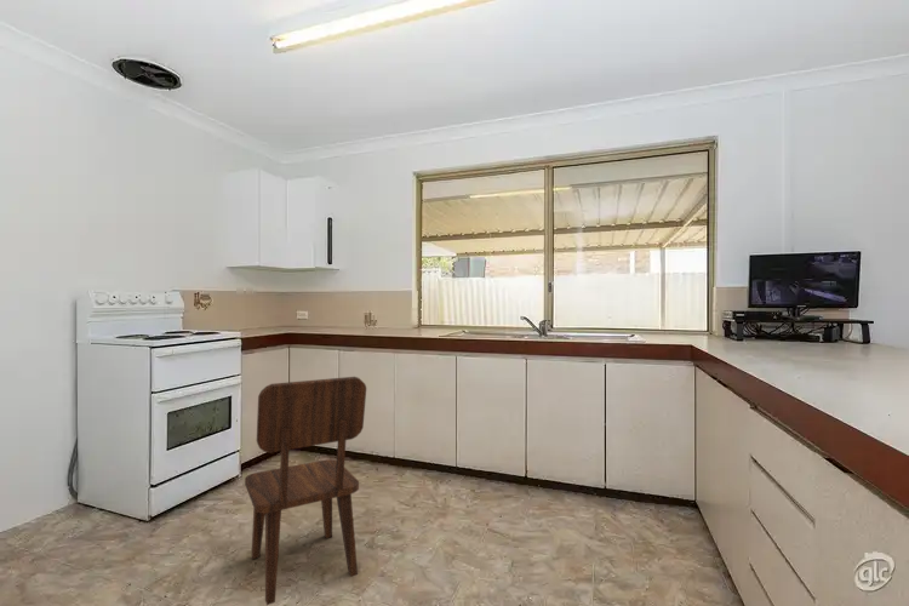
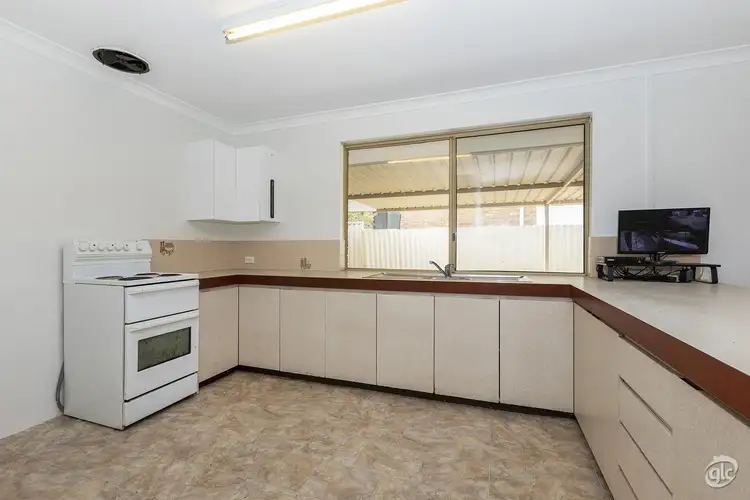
- dining chair (303, 468)
